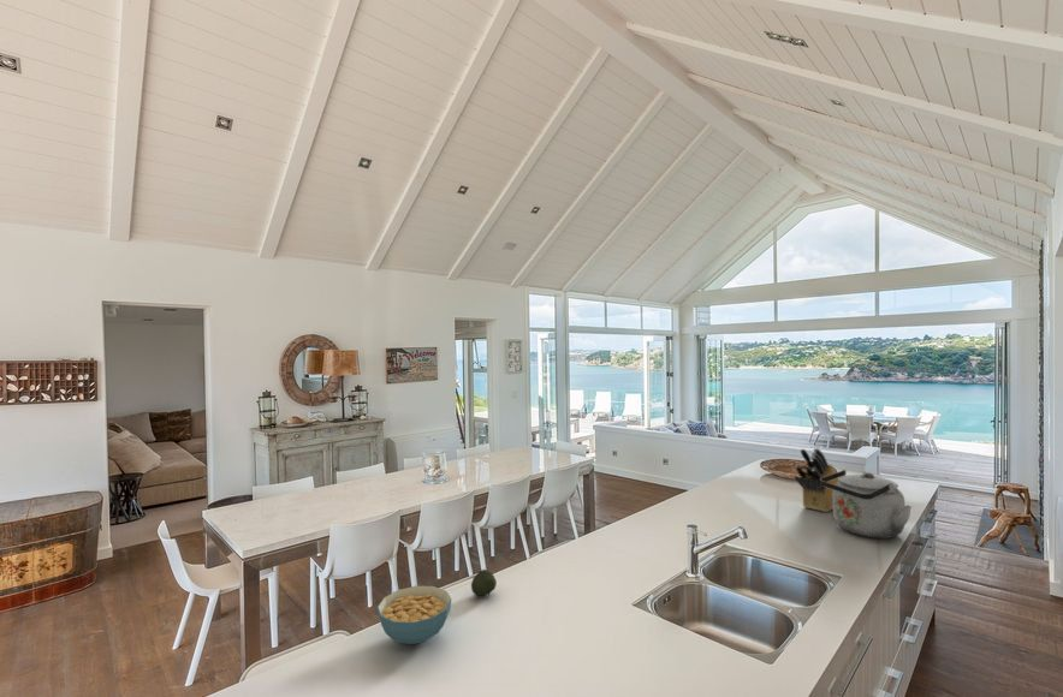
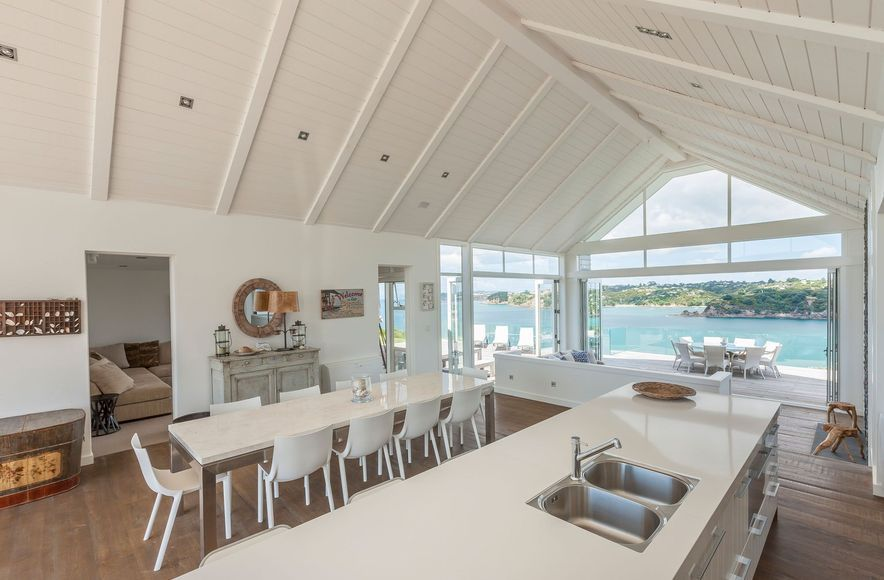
- fruit (483, 582)
- kettle (872, 504)
- knife block (821, 475)
- cereal bowl (415, 620)
